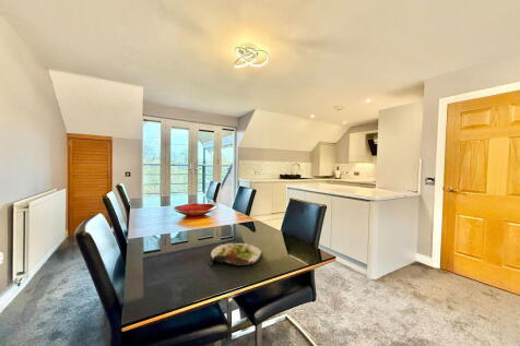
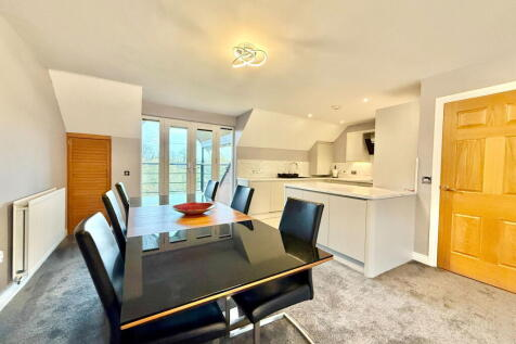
- salad plate (236, 251)
